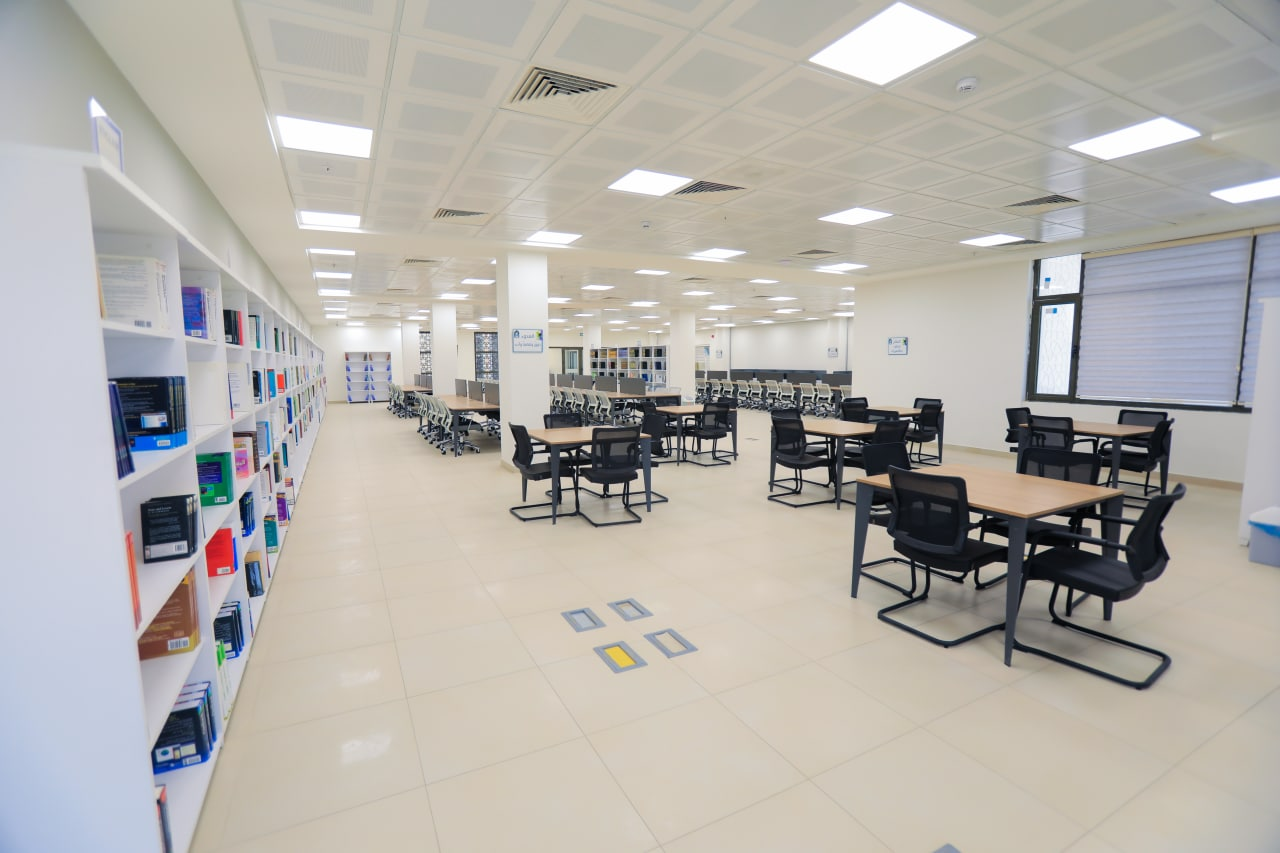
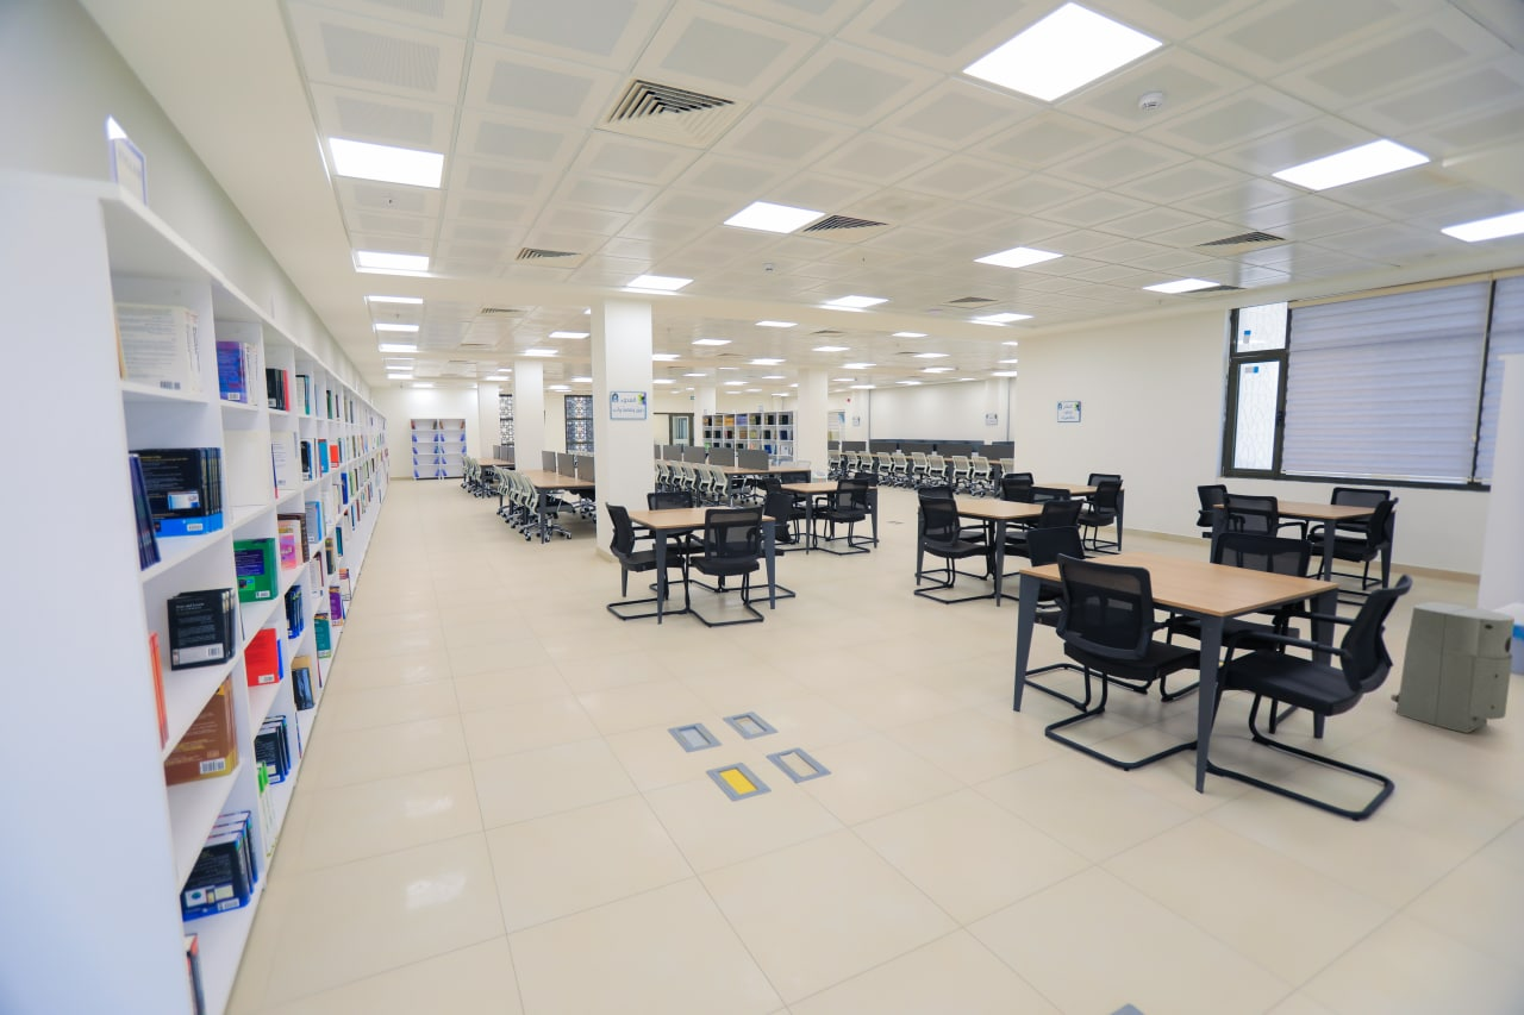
+ air purifier (1453, 665)
